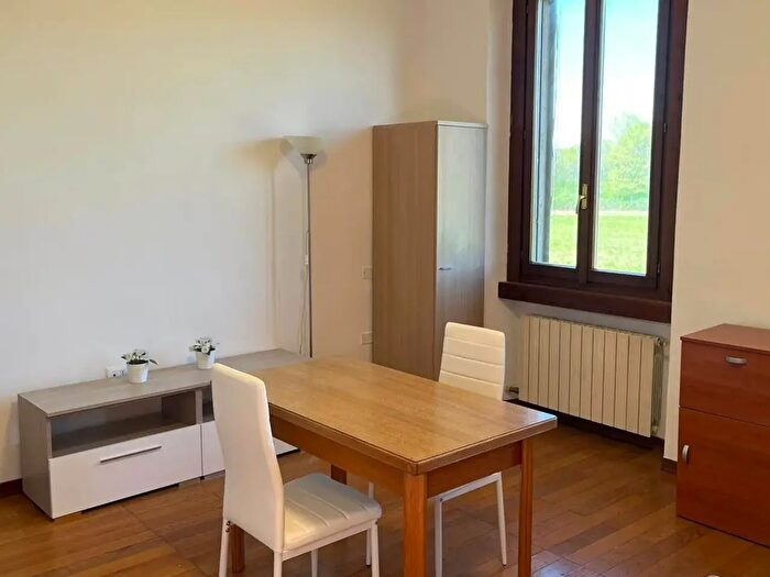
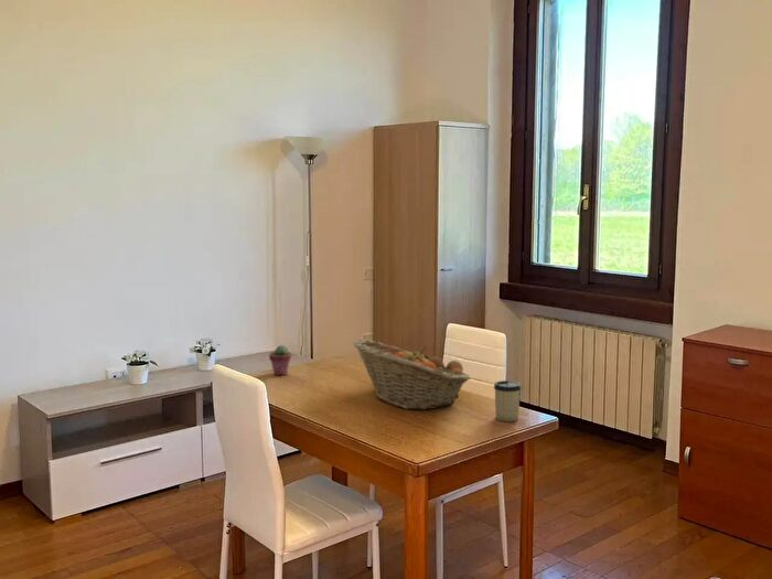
+ fruit basket (409, 369)
+ potted succulent (280, 358)
+ cup (506, 400)
